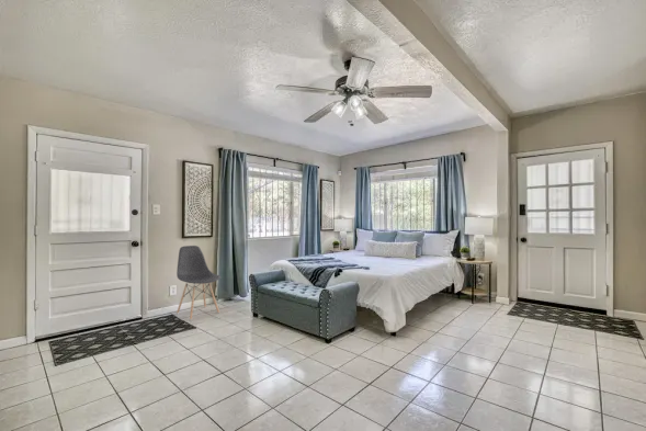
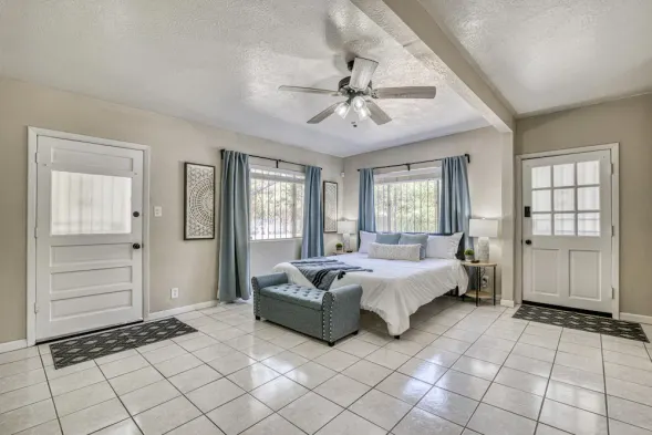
- chair (197, 280)
